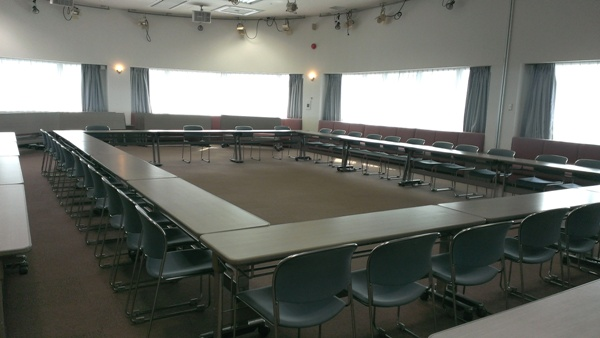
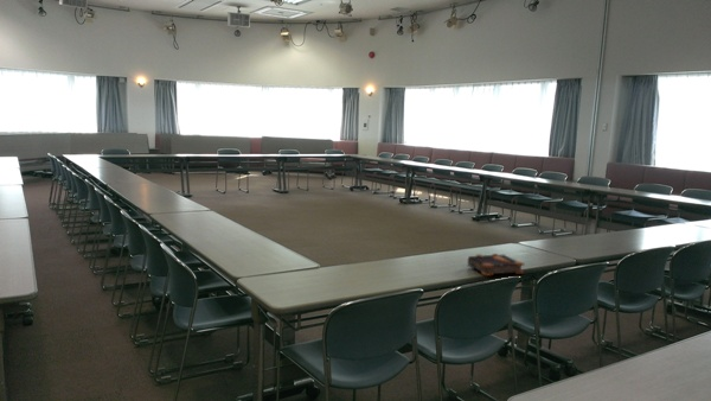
+ bible (492, 263)
